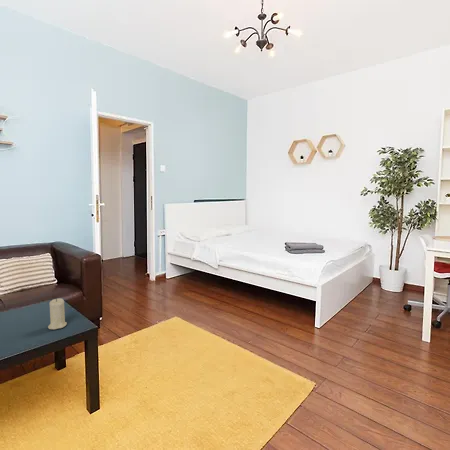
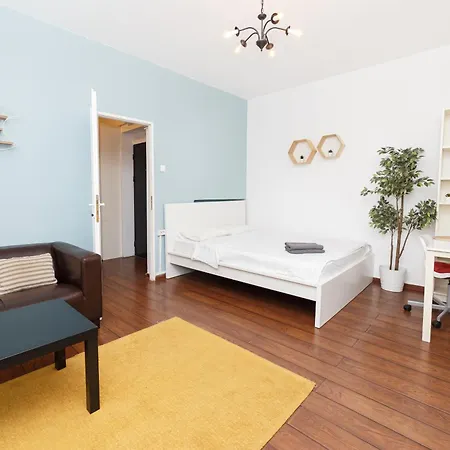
- candle (56, 312)
